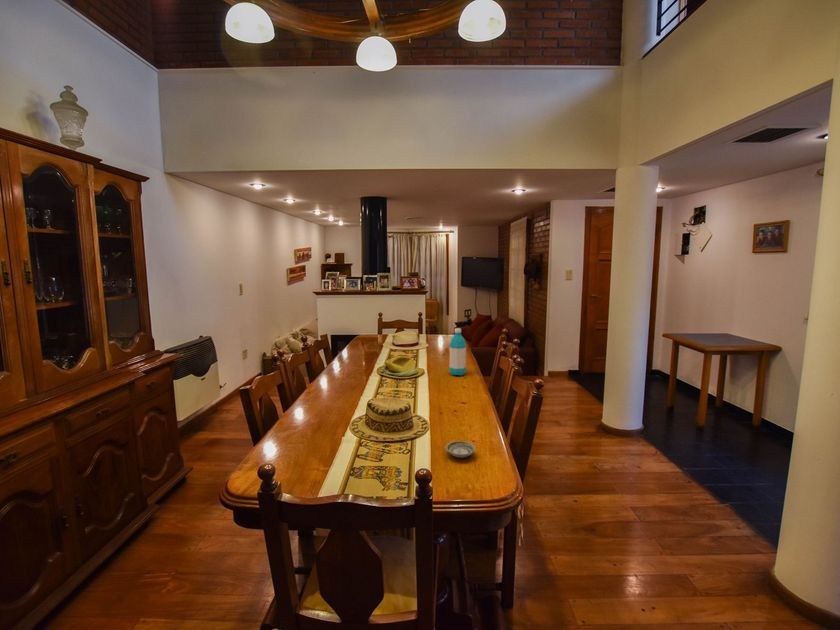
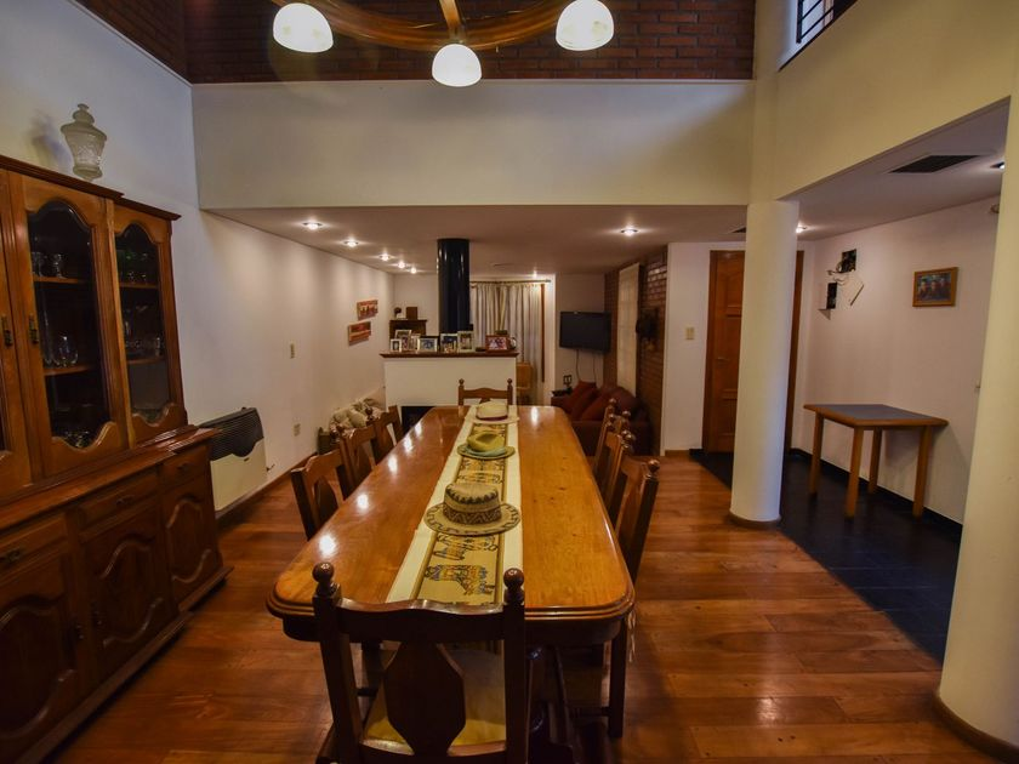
- saucer (460, 450)
- water bottle (457, 351)
